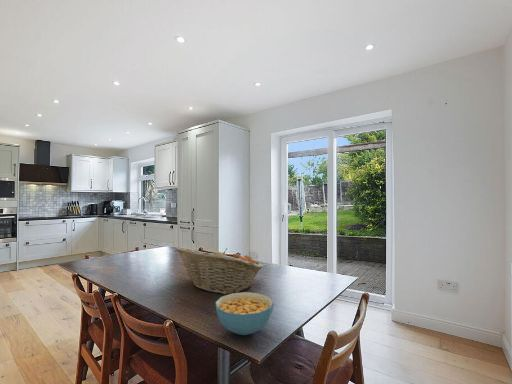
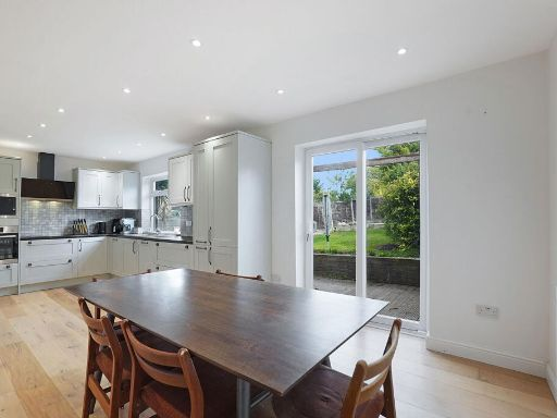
- fruit basket (218, 264)
- cereal bowl (244, 316)
